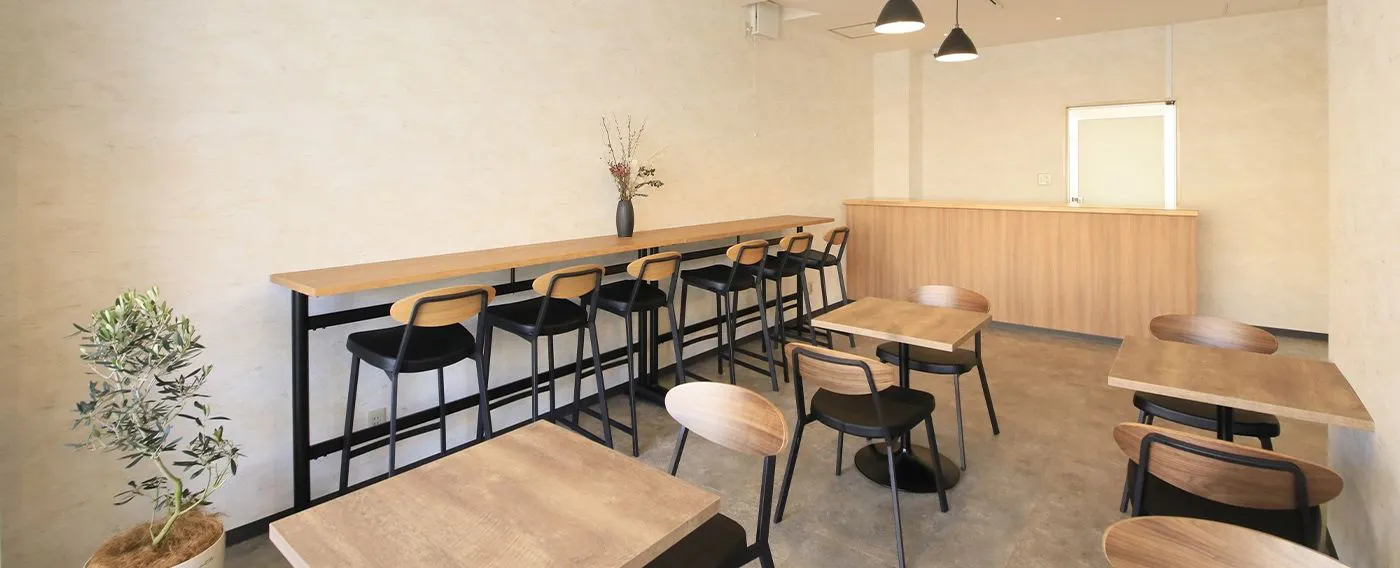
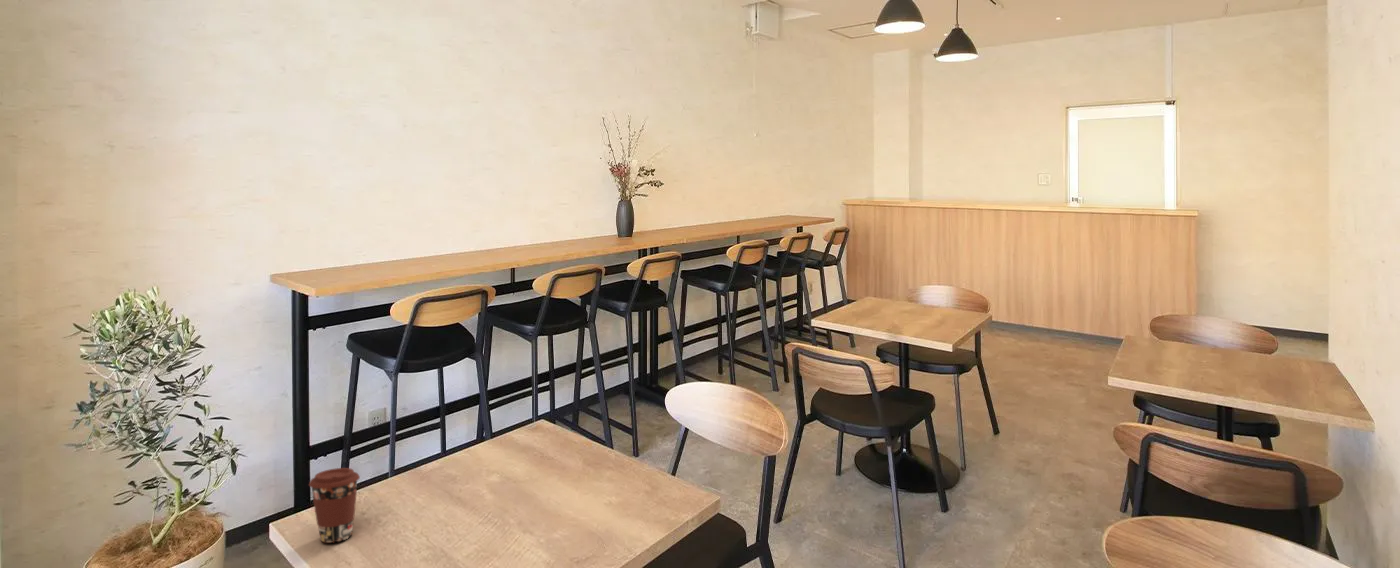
+ coffee cup (335, 505)
